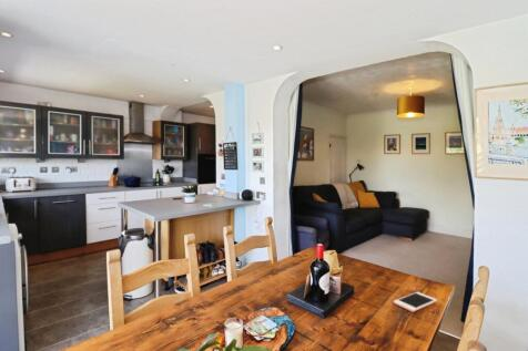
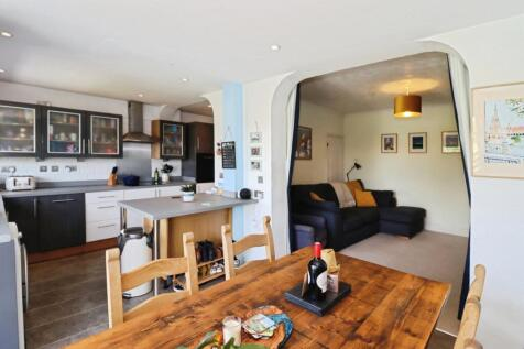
- cell phone (415, 301)
